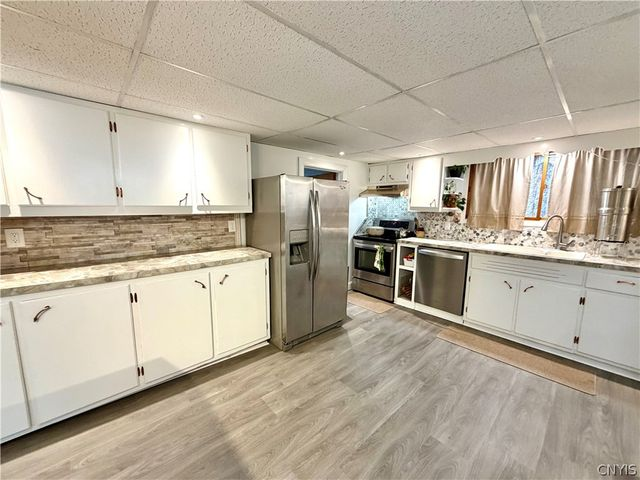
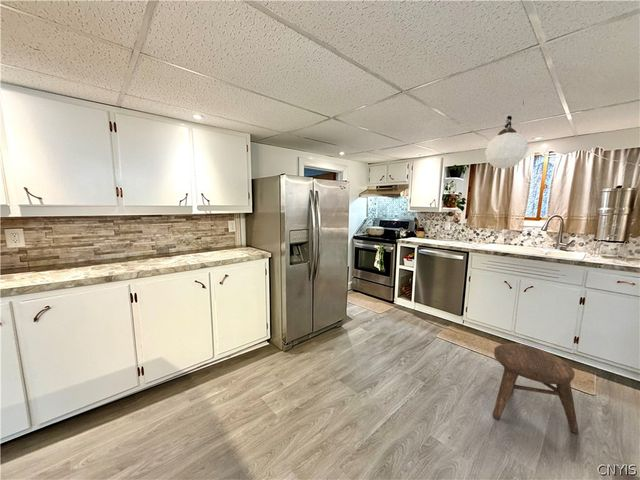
+ stool (525, 386)
+ pendant lamp (507, 136)
